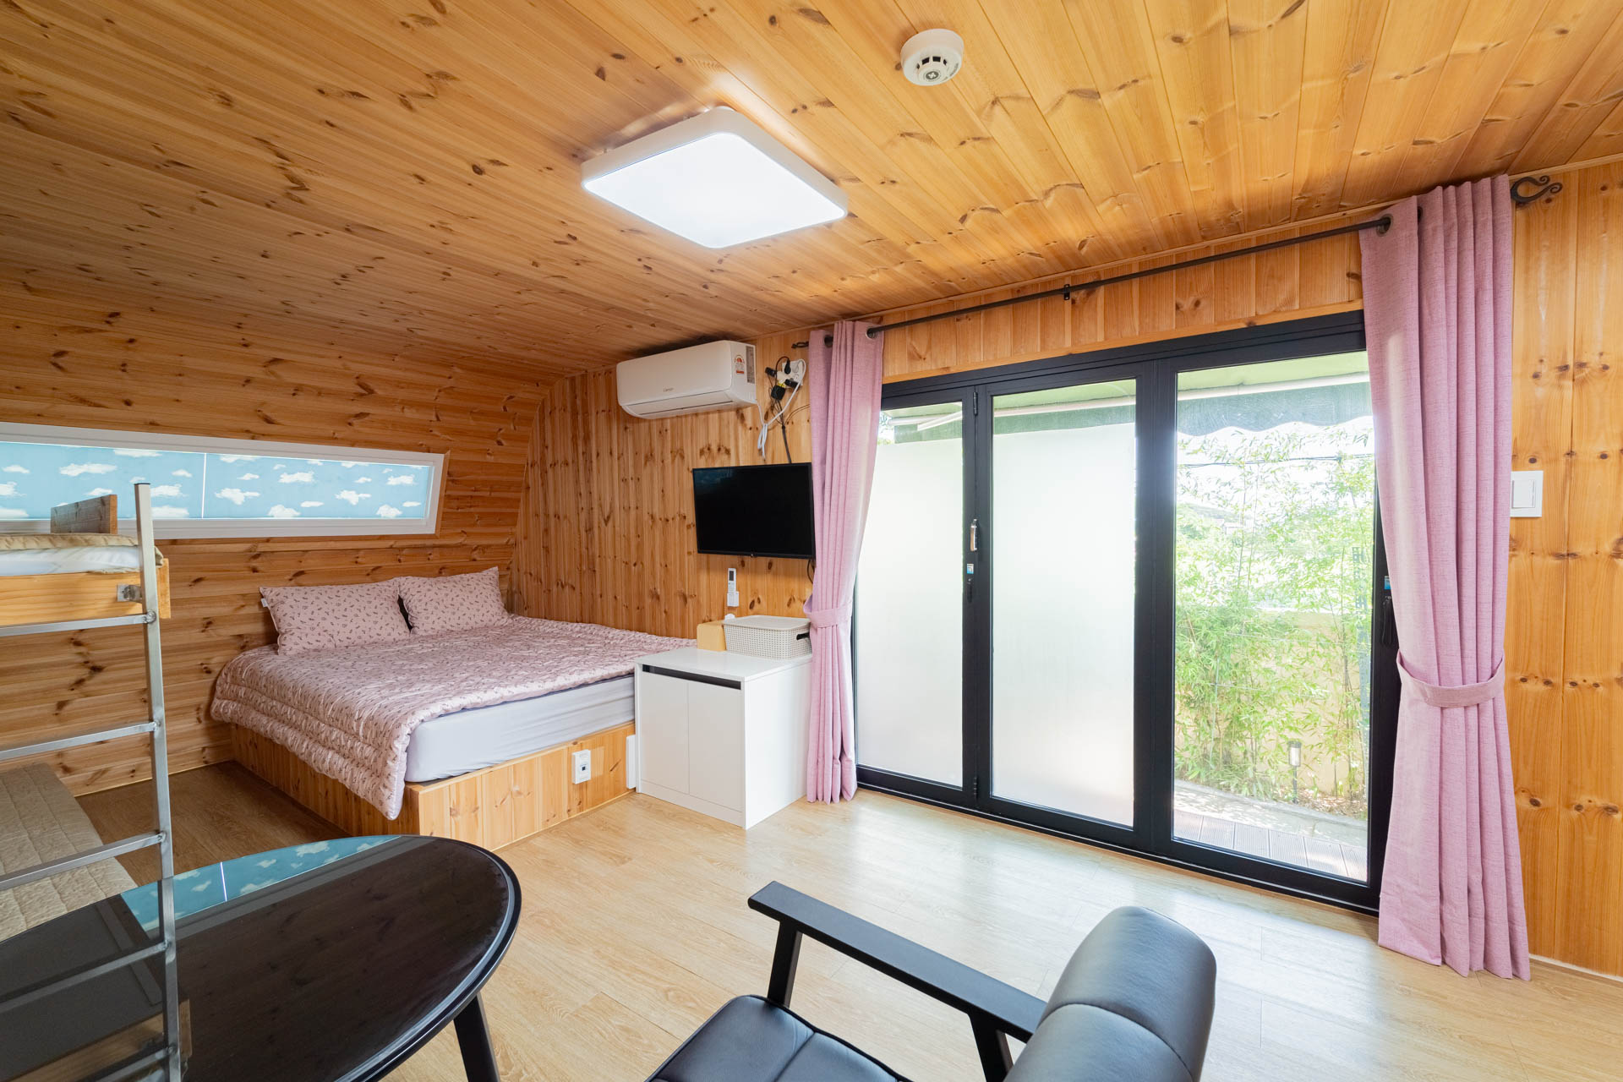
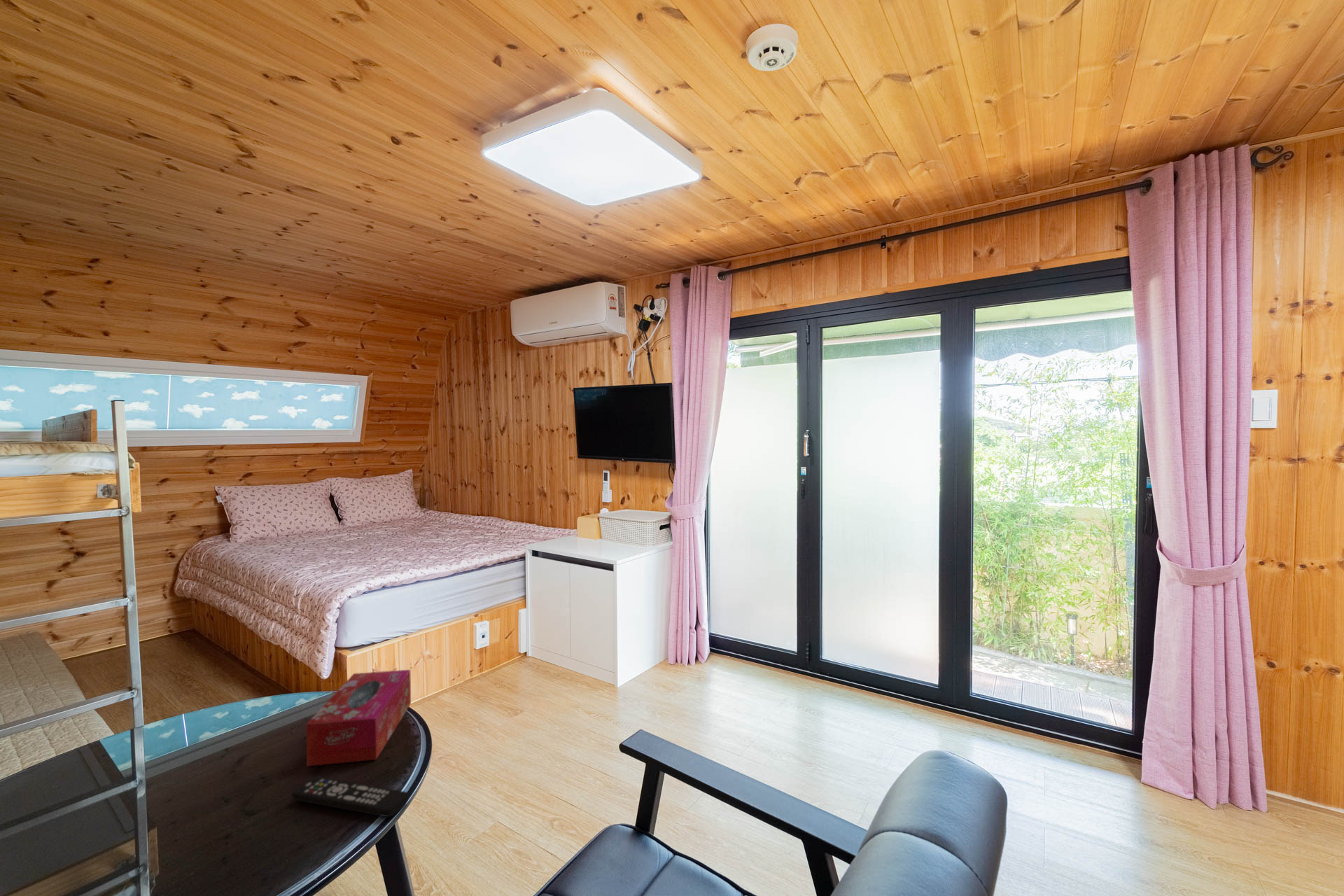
+ remote control (350, 797)
+ tissue box (364, 713)
